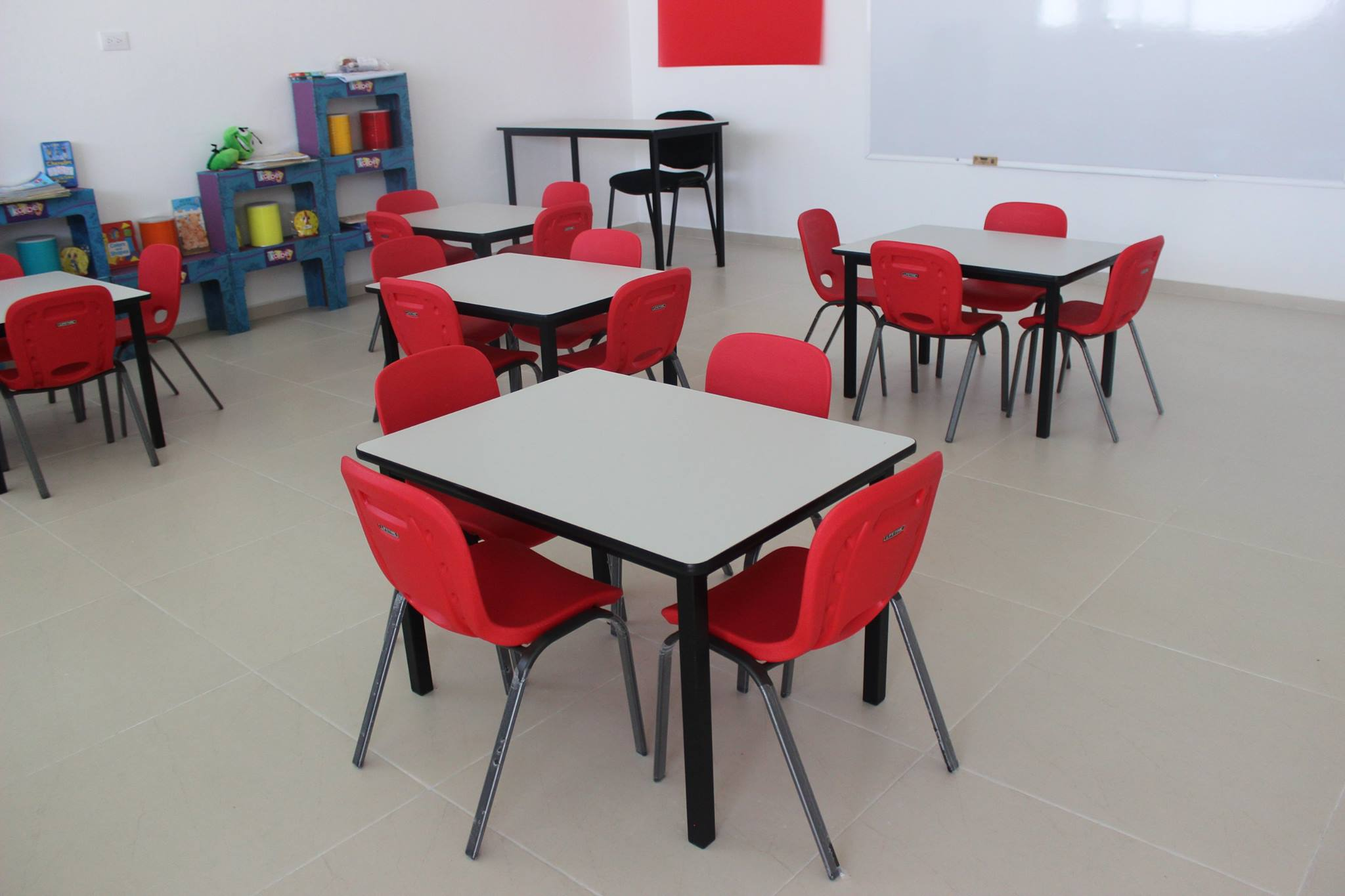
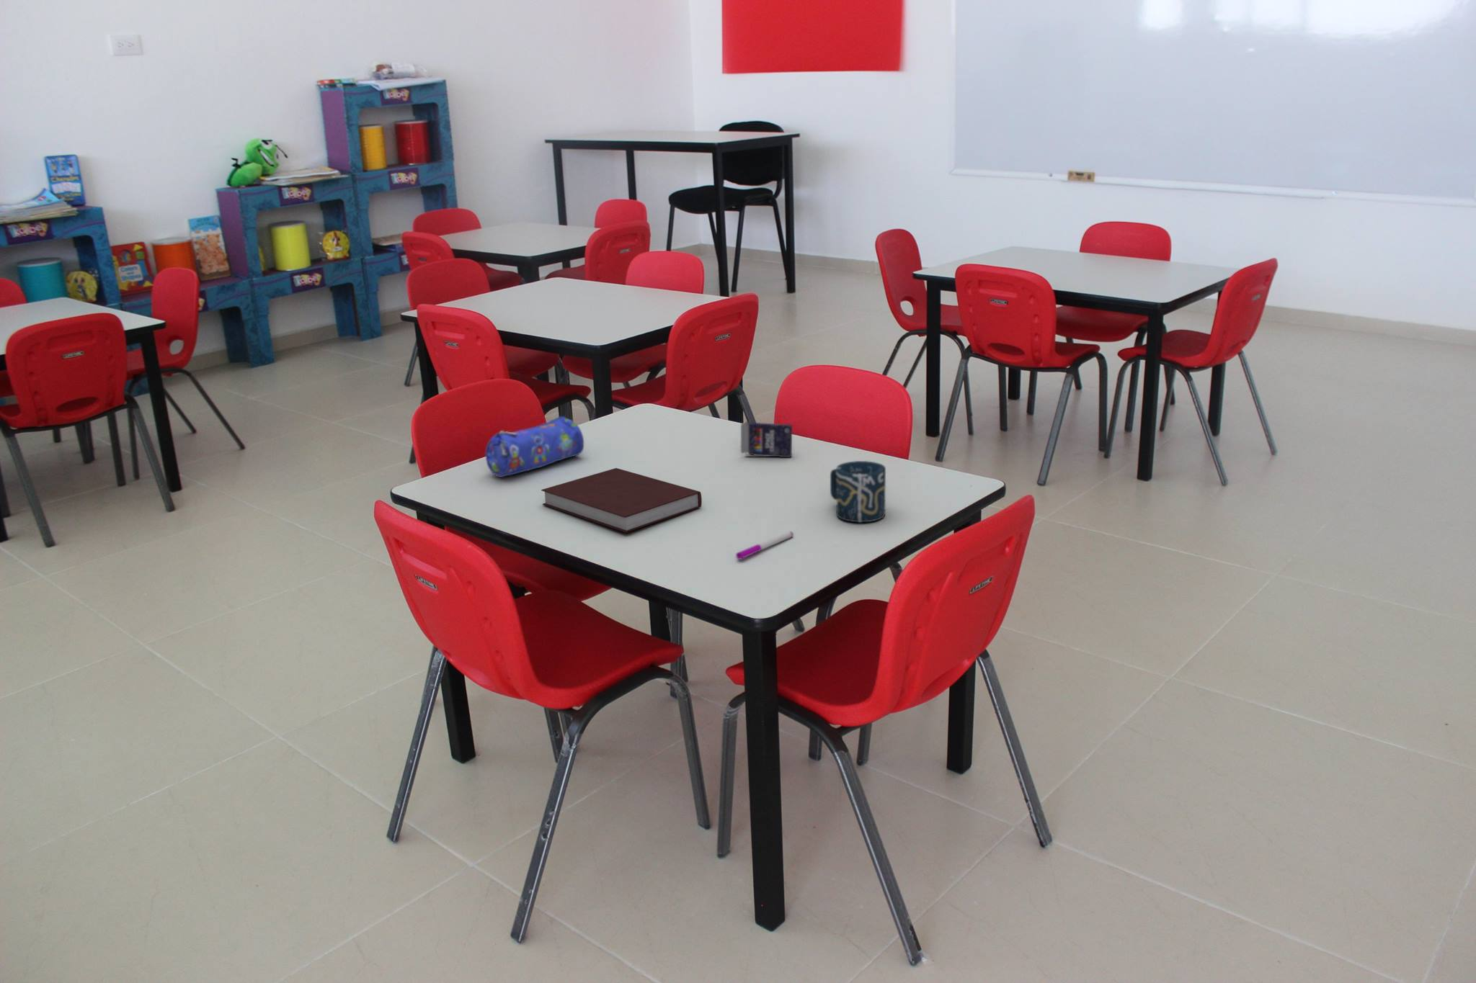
+ notebook (620, 498)
+ cup (855, 489)
+ pencil case (534, 444)
+ pen (765, 544)
+ crayon box (765, 439)
